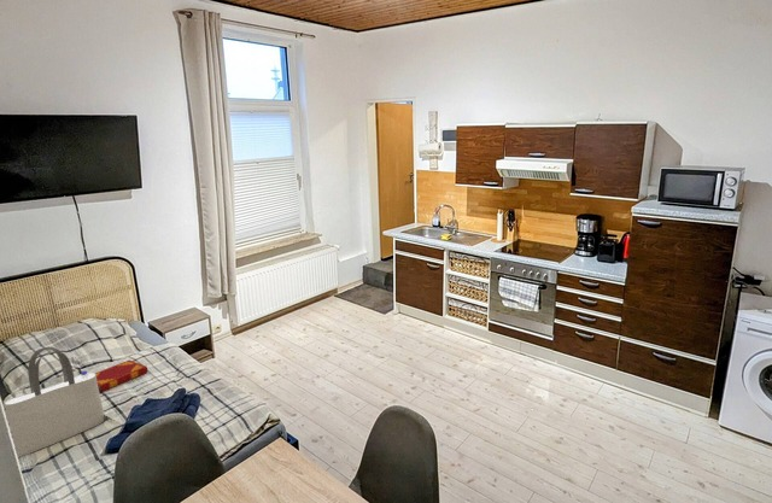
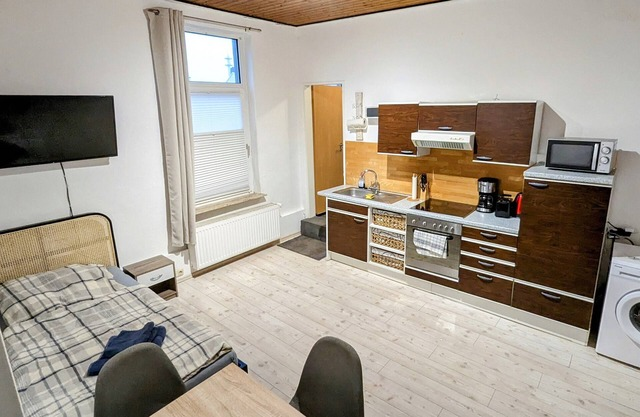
- hardback book (116, 375)
- tote bag (53, 393)
